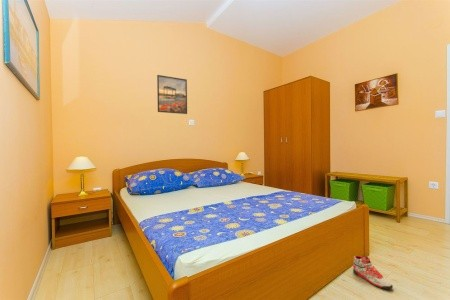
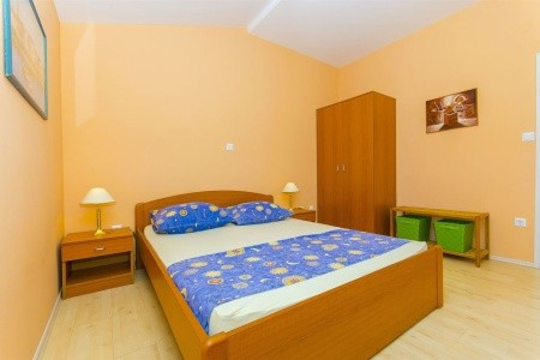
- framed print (172, 95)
- sneaker (371, 270)
